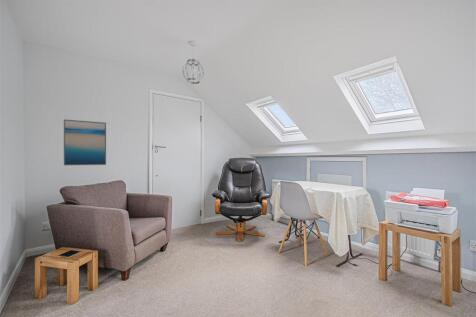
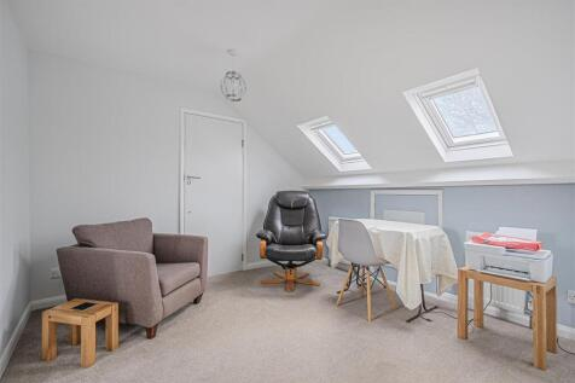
- wall art (85, 143)
